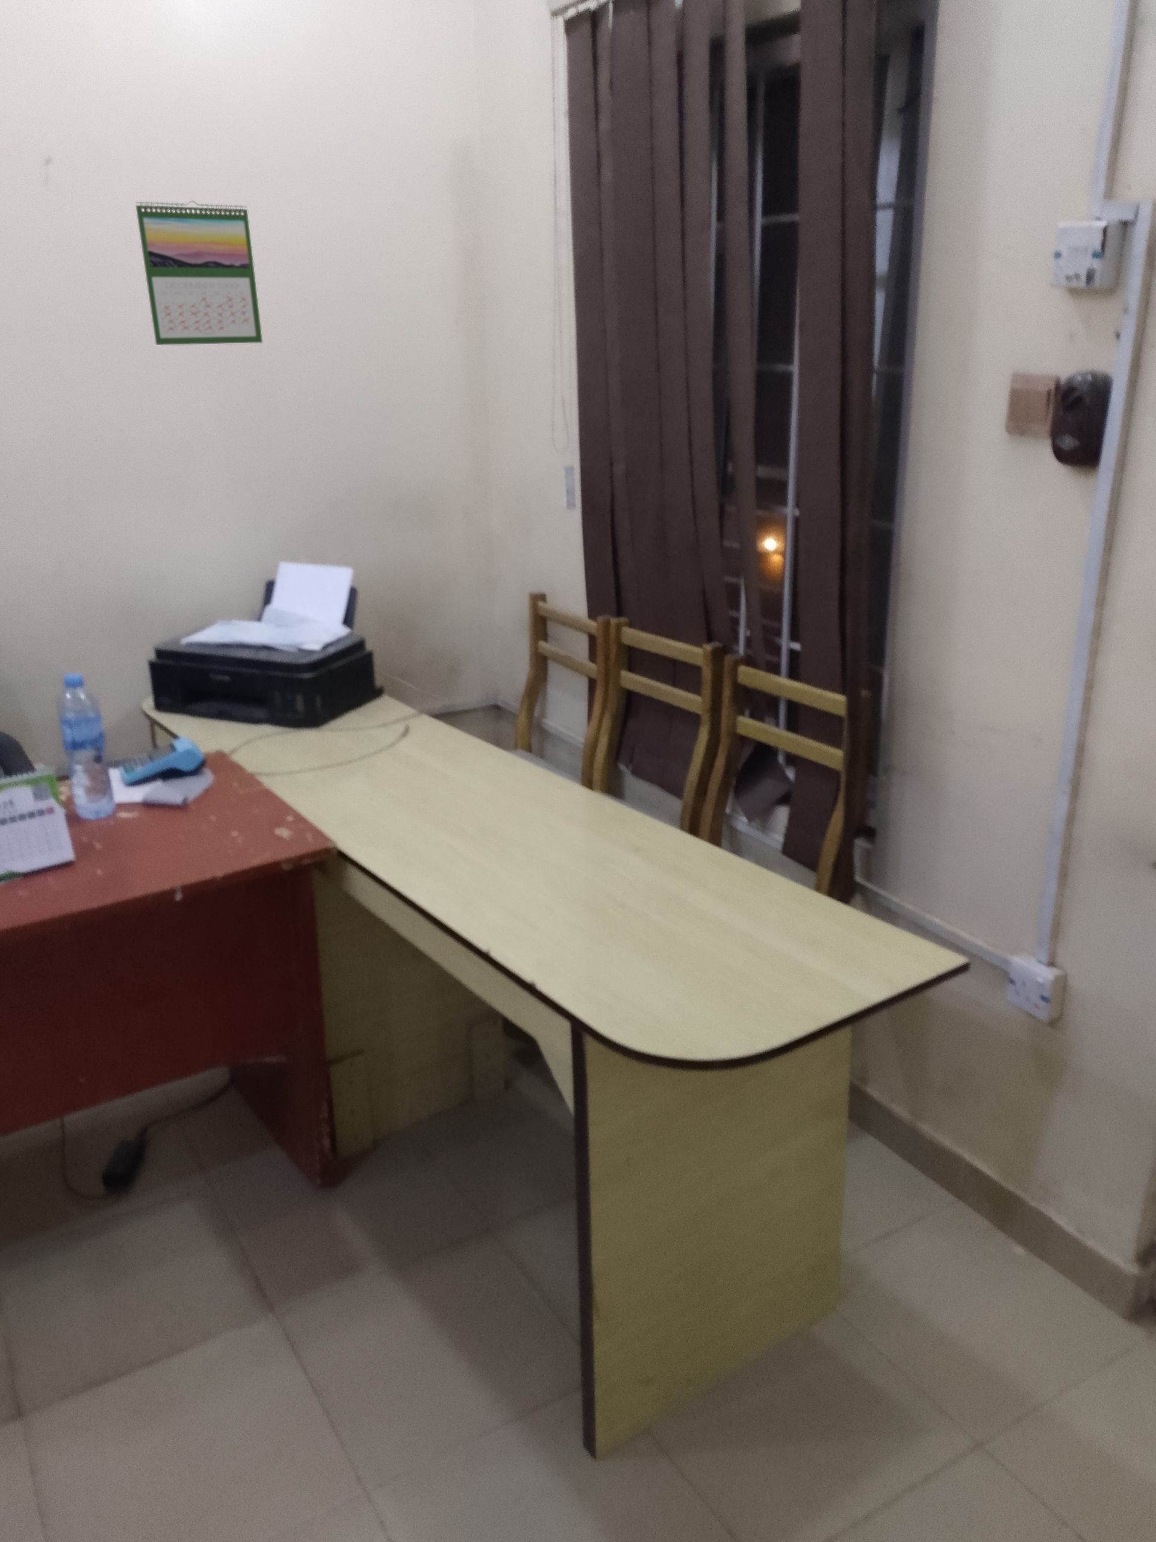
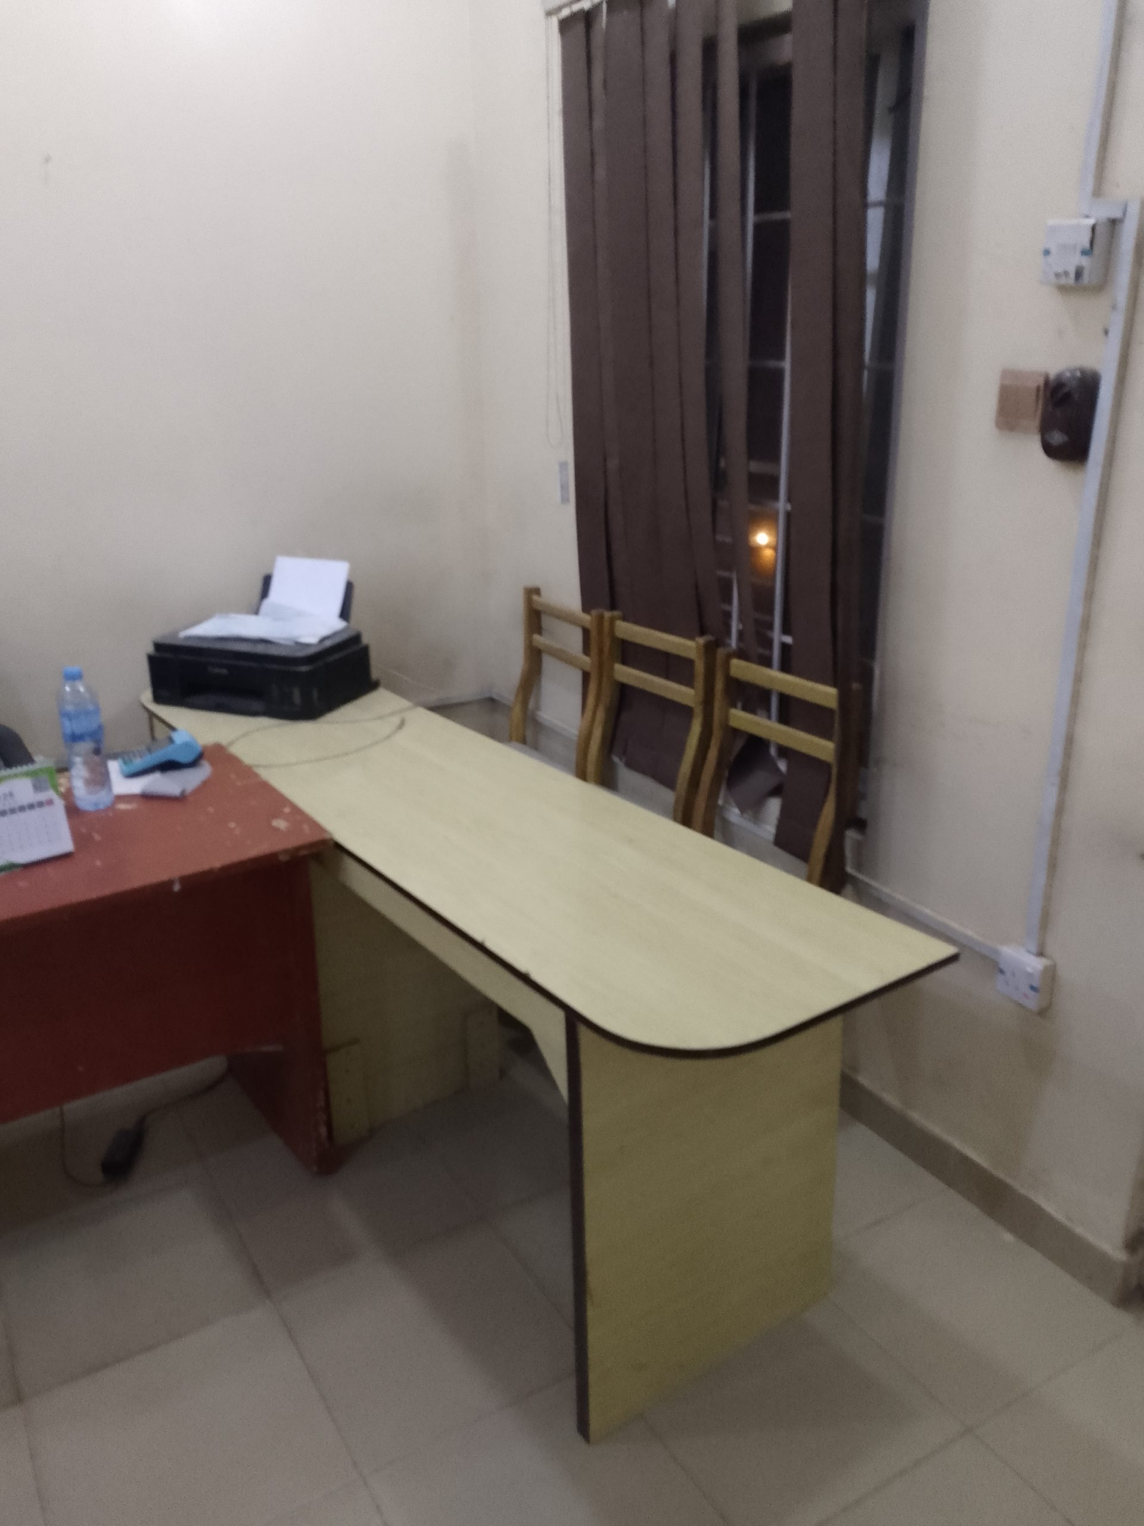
- calendar (202, 273)
